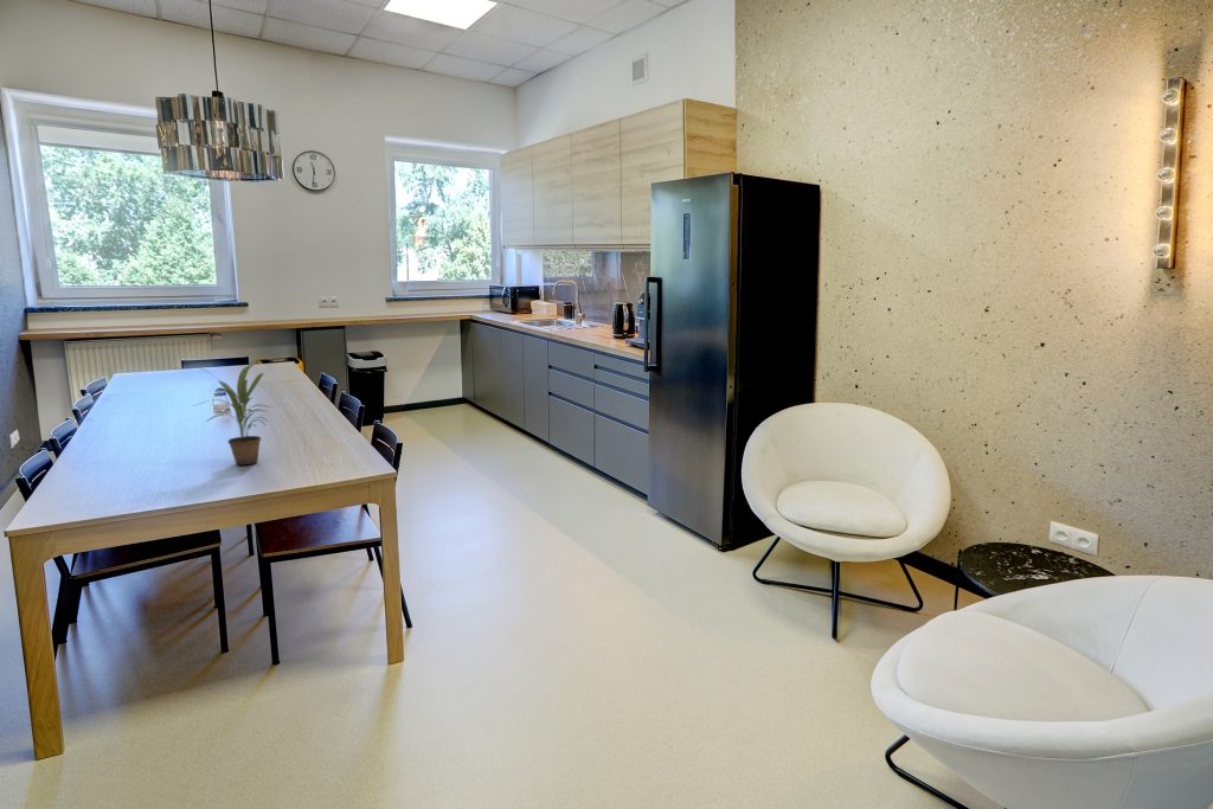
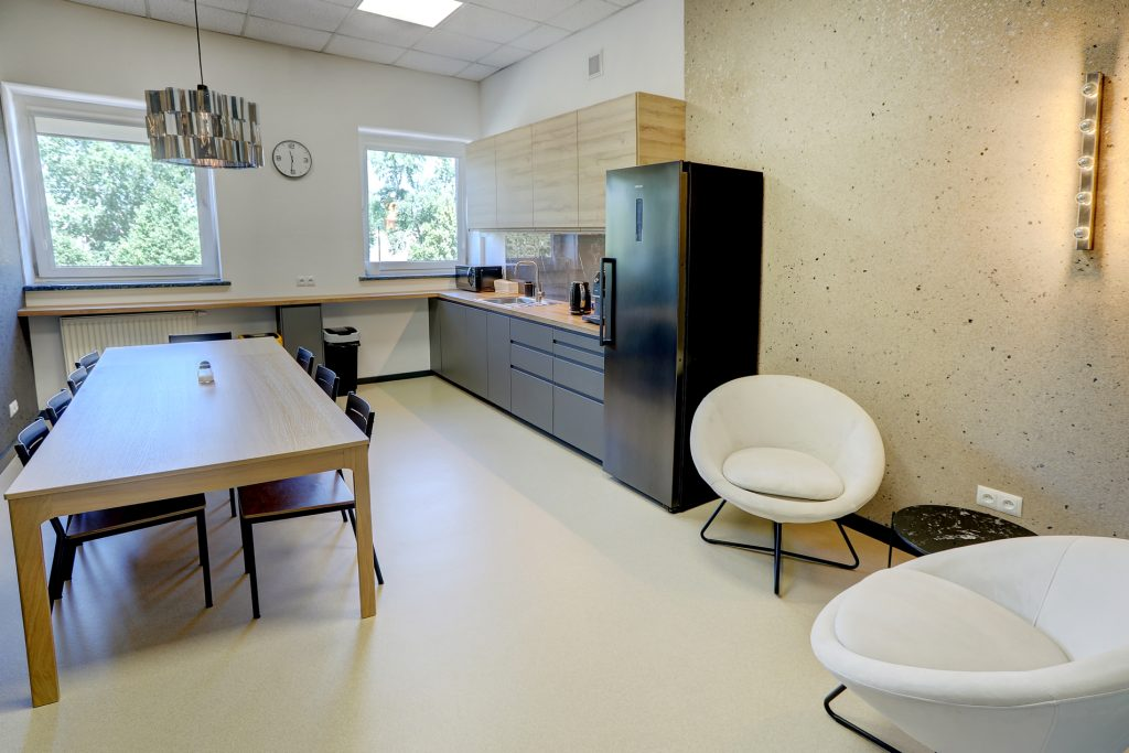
- potted plant (242, 412)
